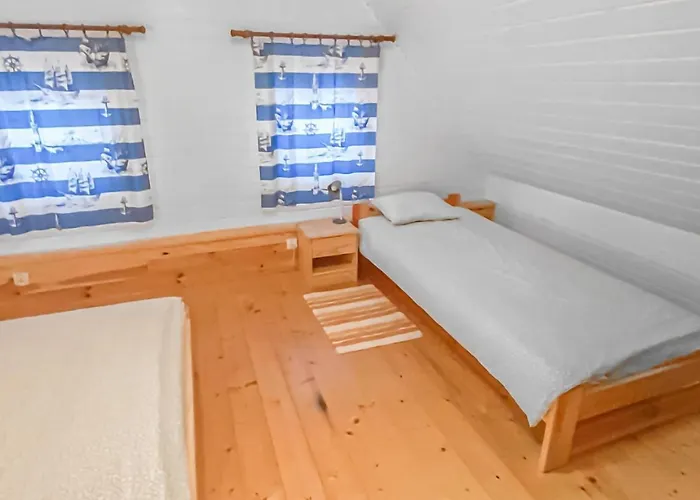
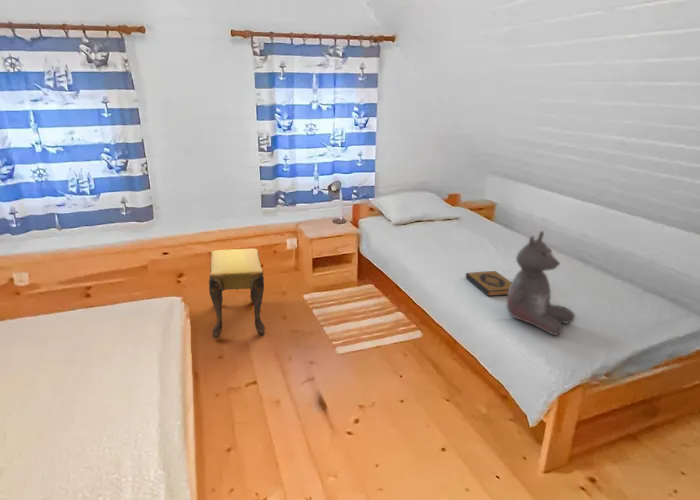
+ footstool (236, 288)
+ hardback book (491, 283)
+ teddy bear (544, 280)
